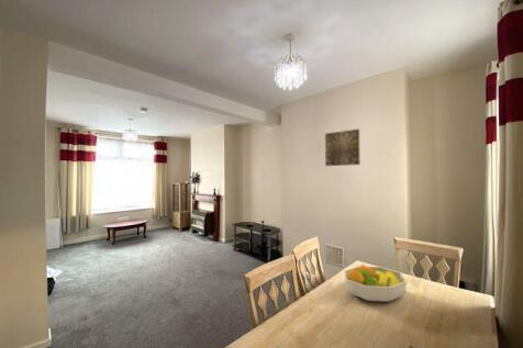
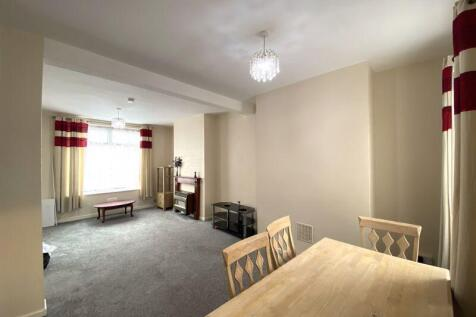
- fruit bowl (374, 280)
- wall art (342, 148)
